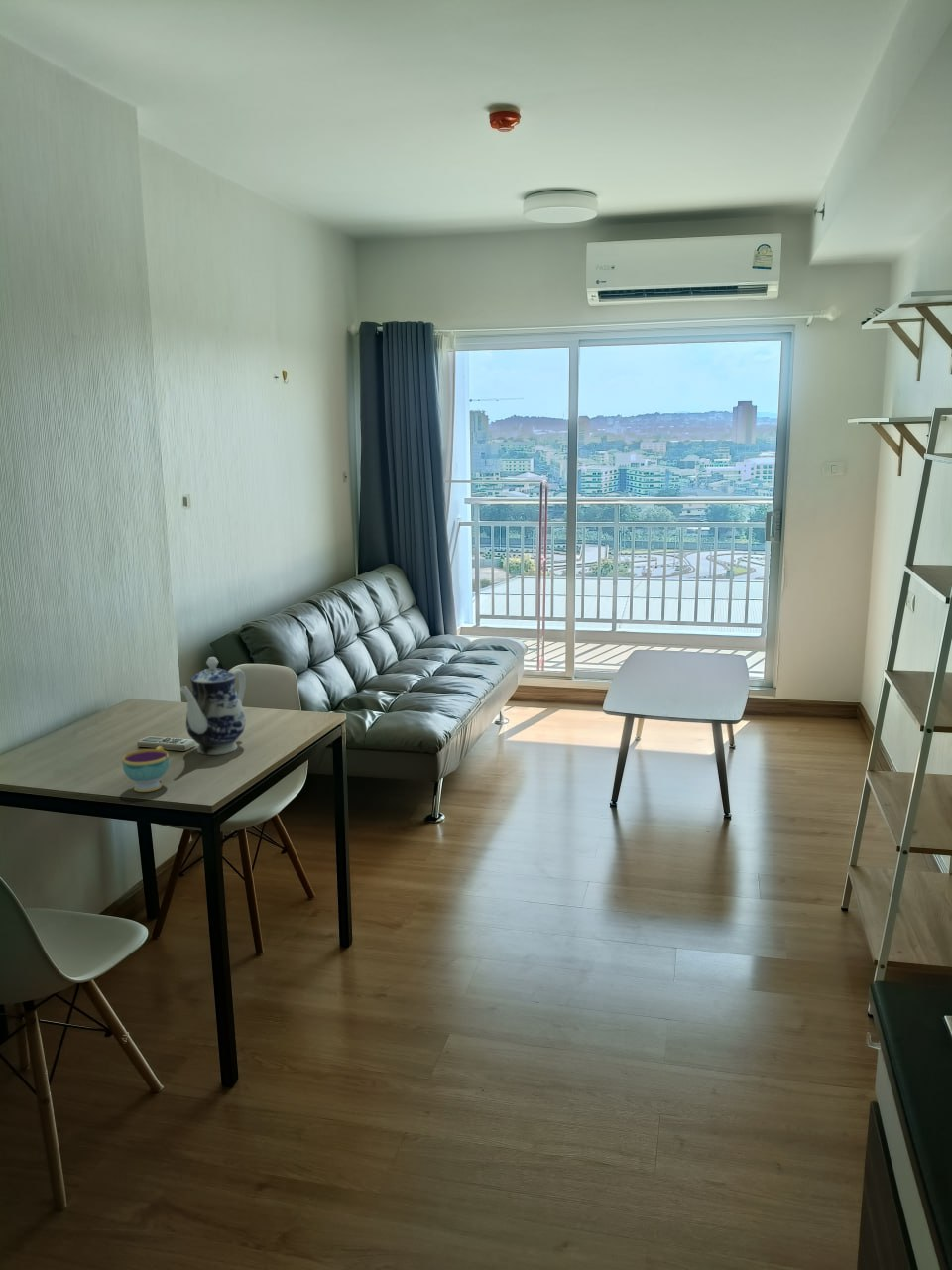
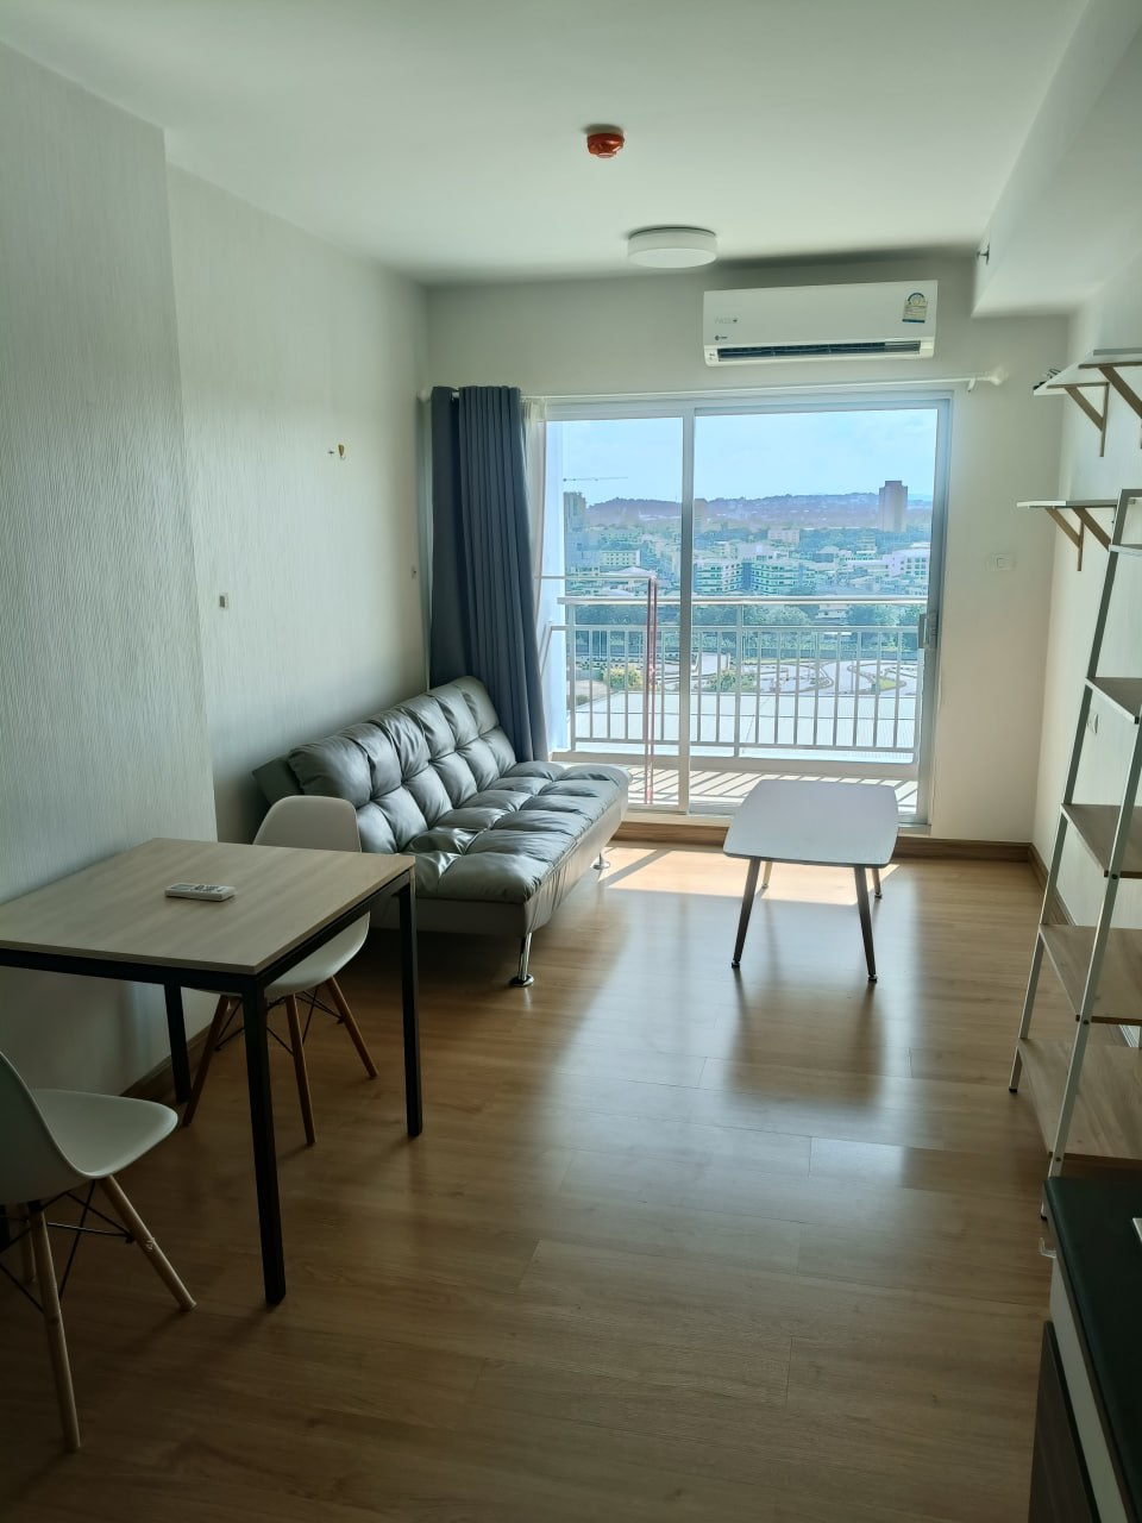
- teapot (214, 703)
- teacup (150, 770)
